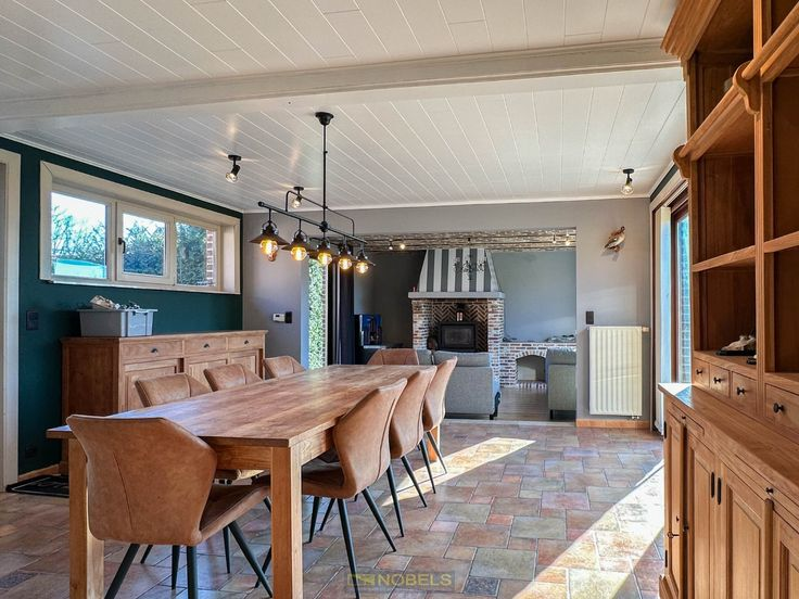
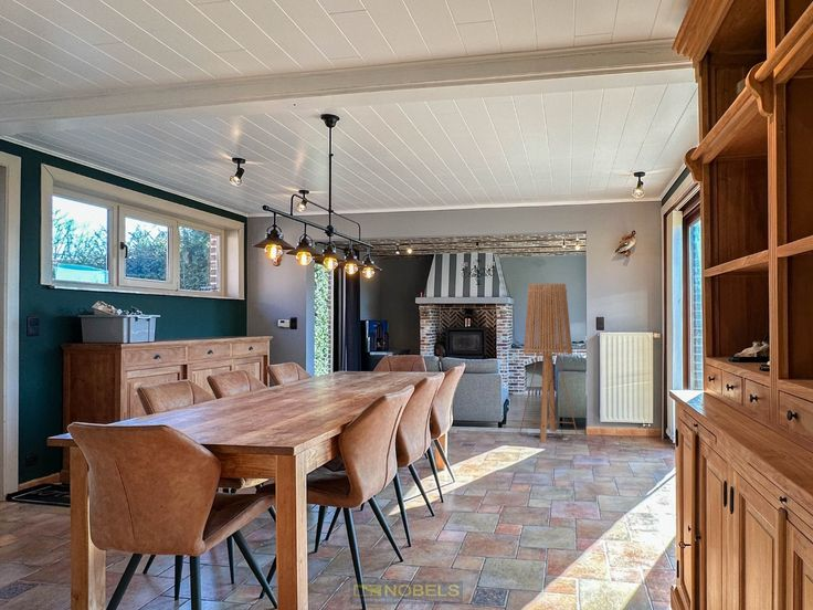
+ floor lamp (547, 360)
